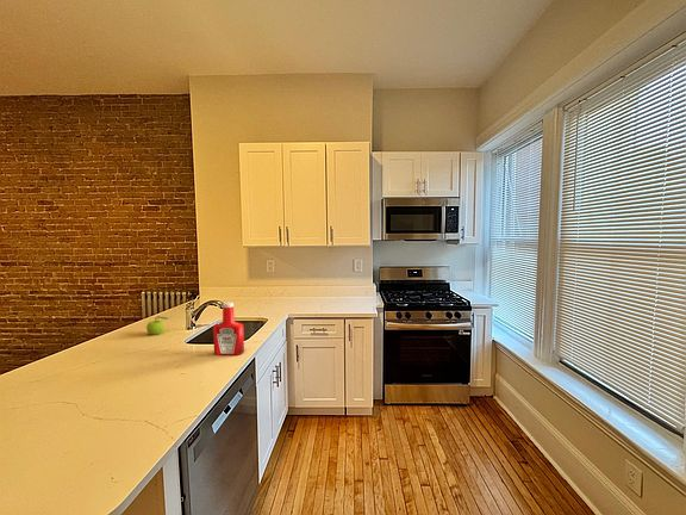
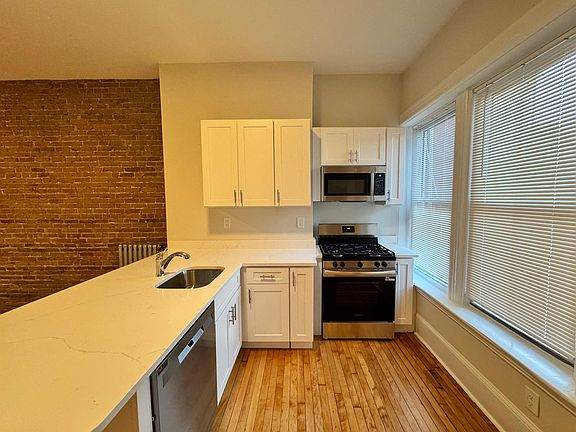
- soap bottle (229, 328)
- fruit (158, 324)
